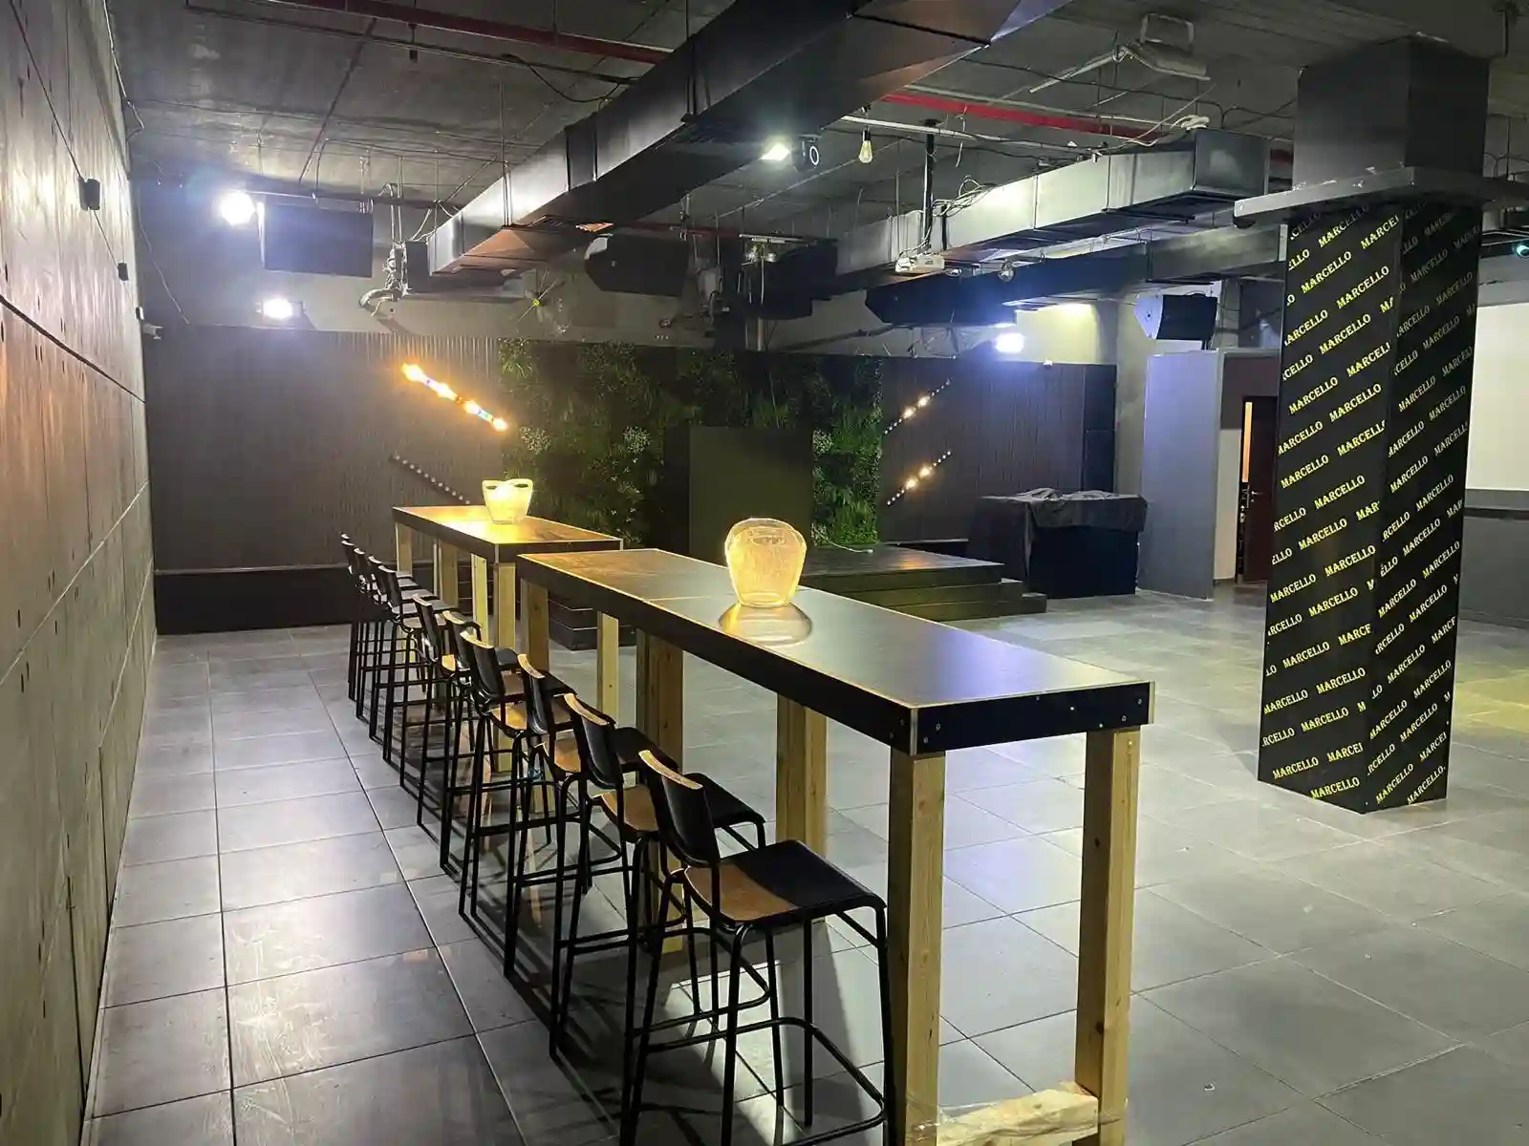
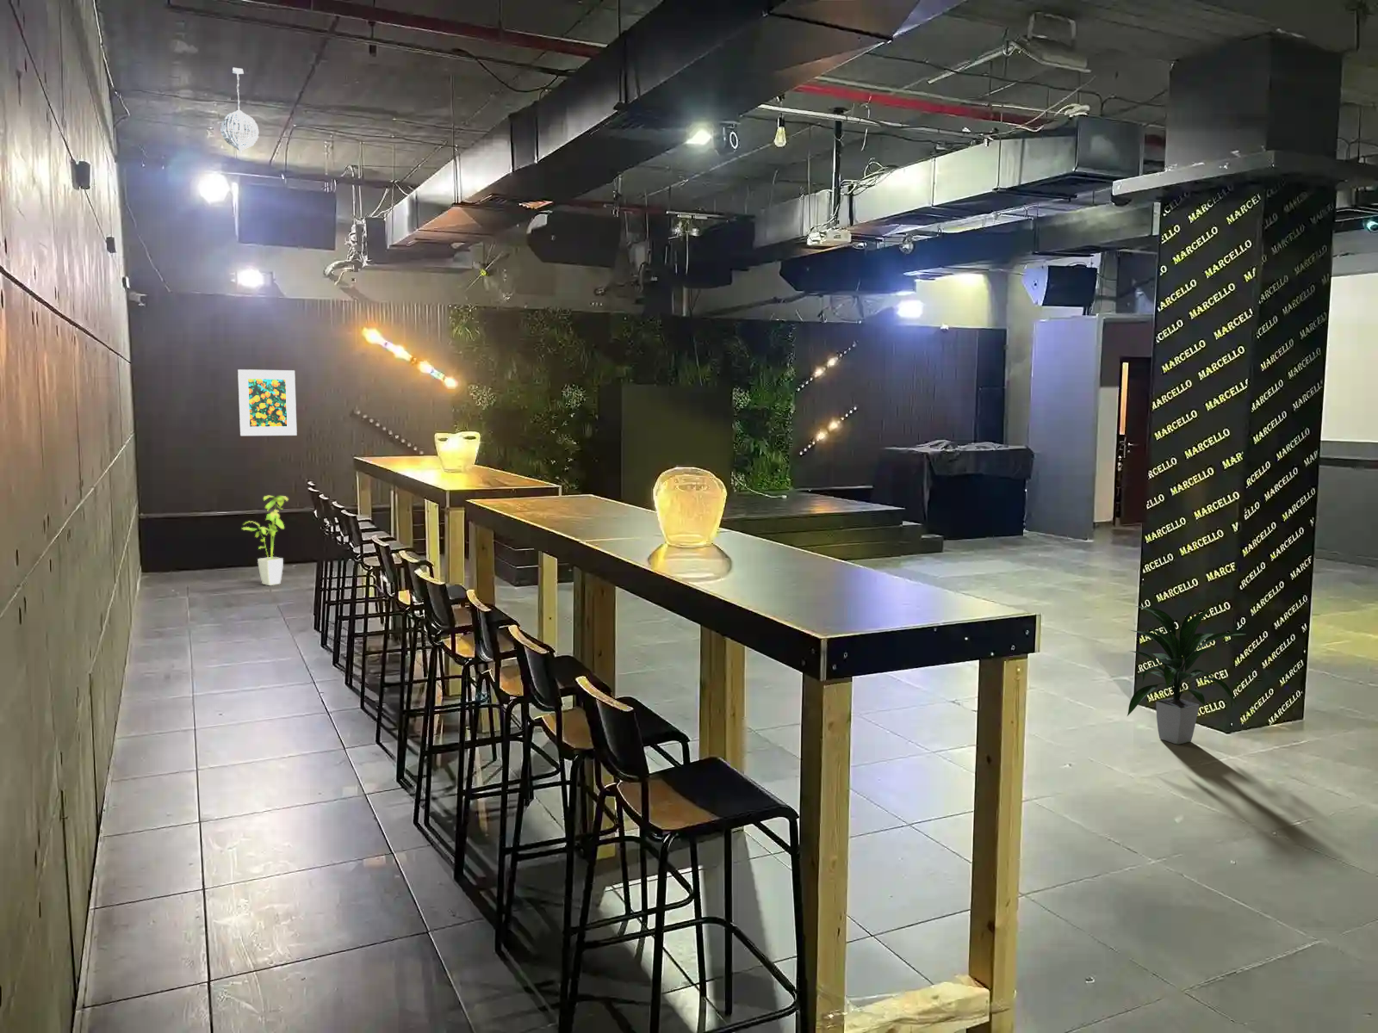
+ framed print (267, 403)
+ house plant (271, 539)
+ pendant light (239, 112)
+ indoor plant (1174, 669)
